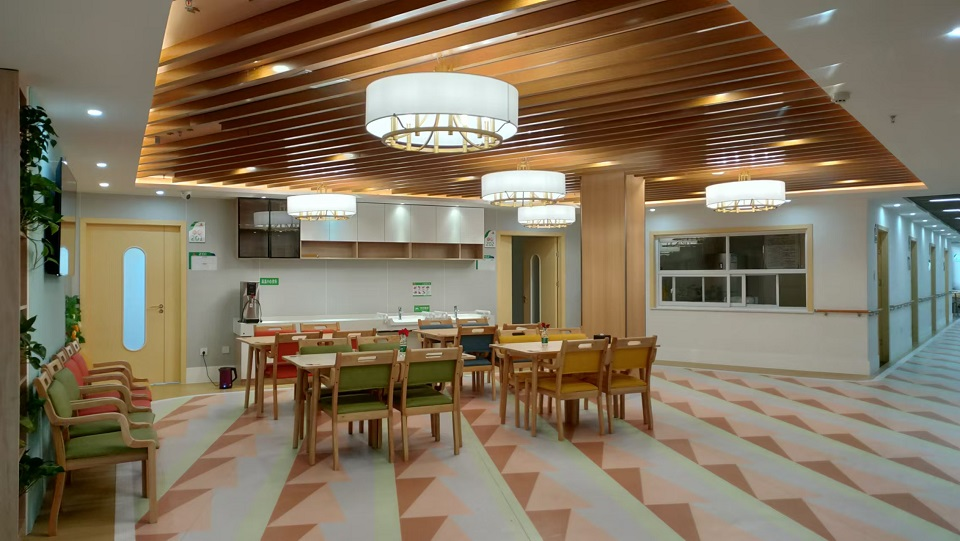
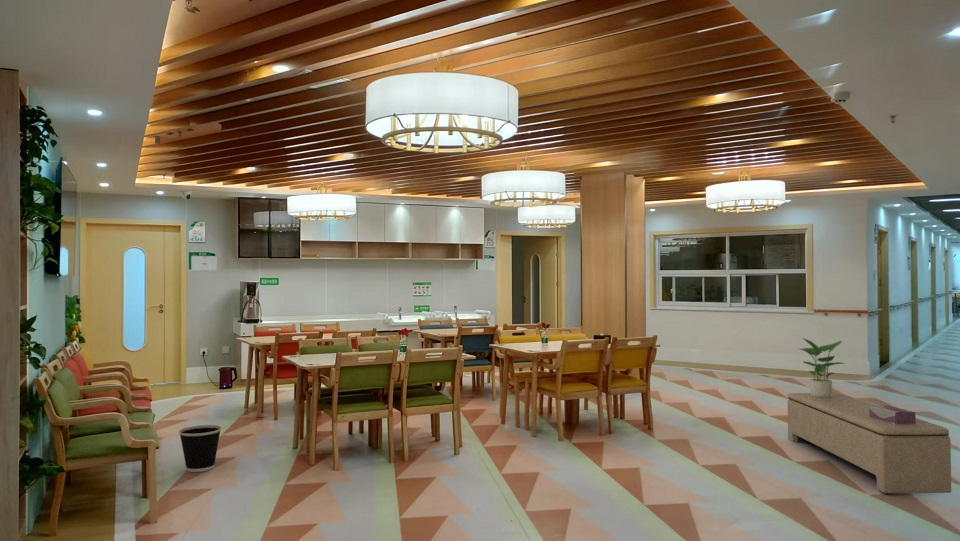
+ potted plant (824, 367)
+ wastebasket (200, 448)
+ tissue box (891, 414)
+ bench (858, 435)
